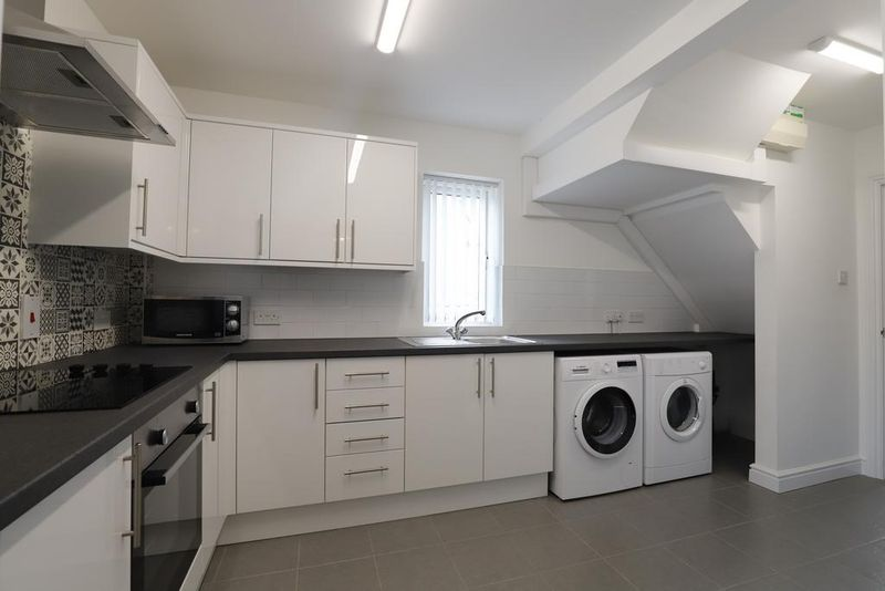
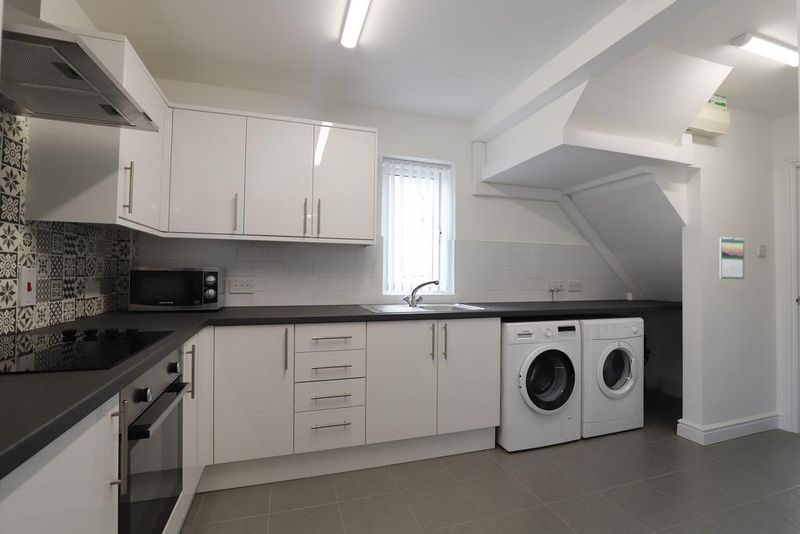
+ calendar (732, 258)
